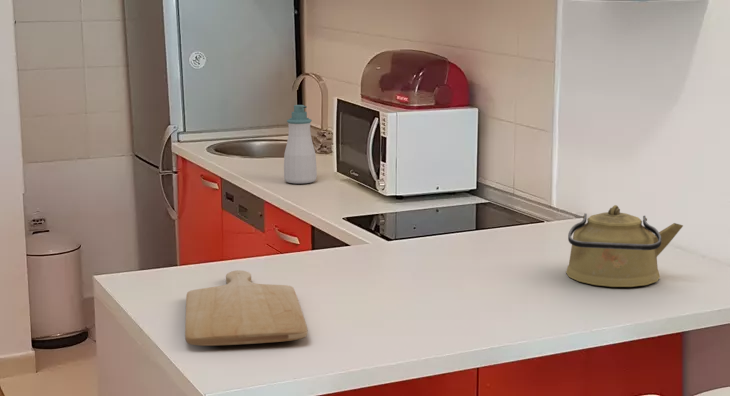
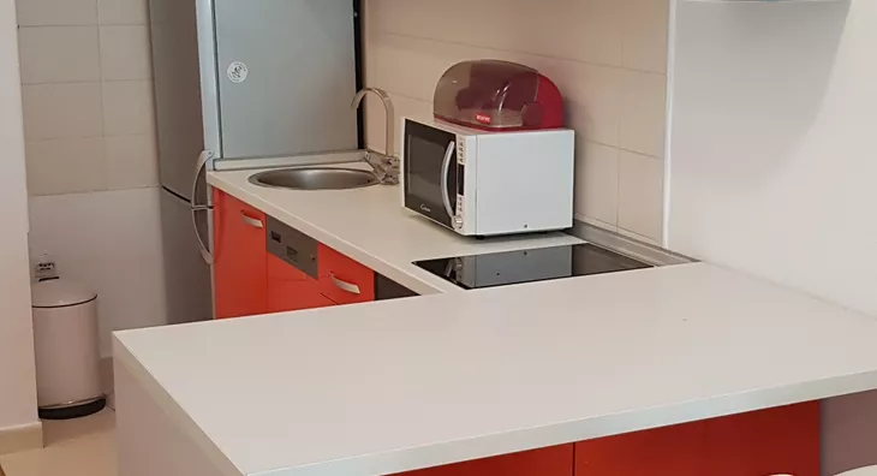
- chopping board (242, 303)
- soap bottle (299, 143)
- kettle (623, 241)
